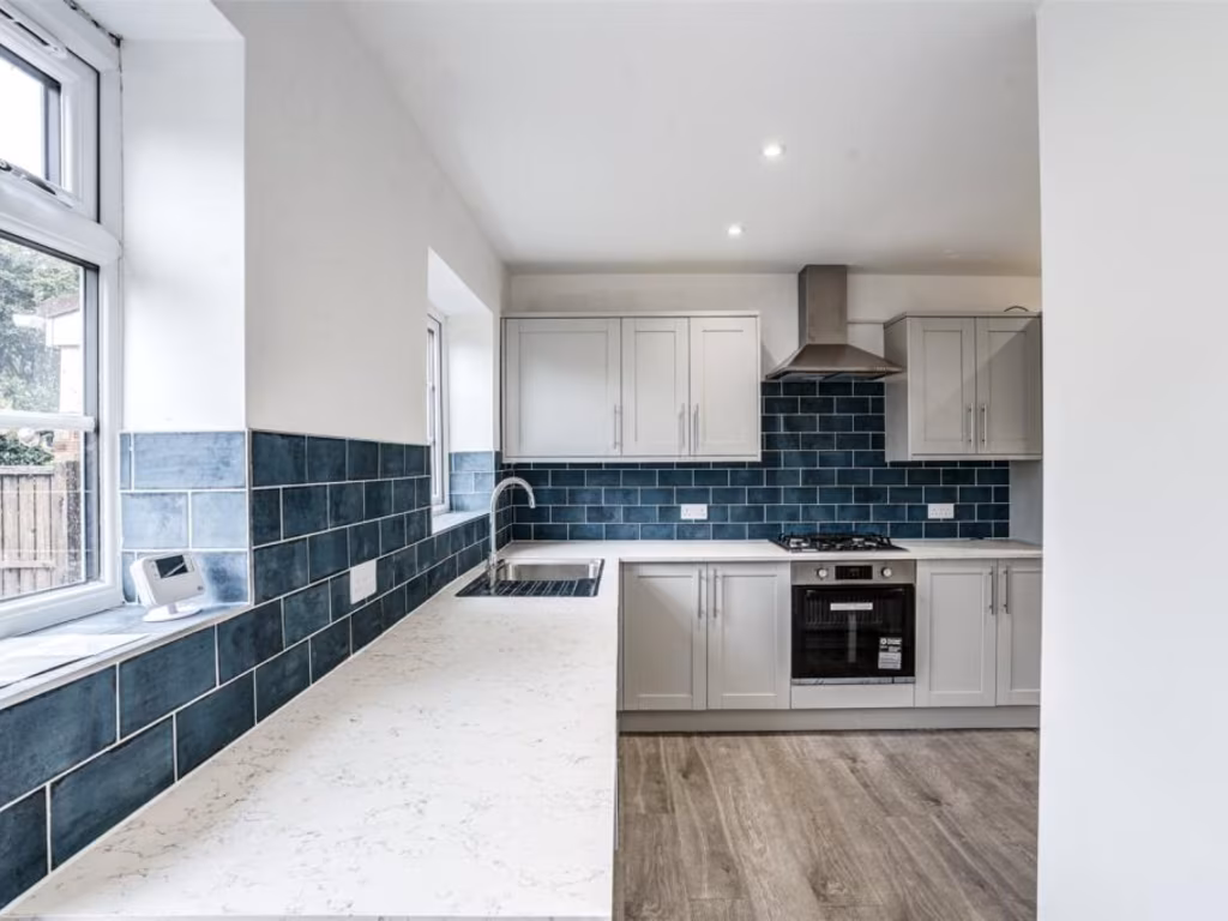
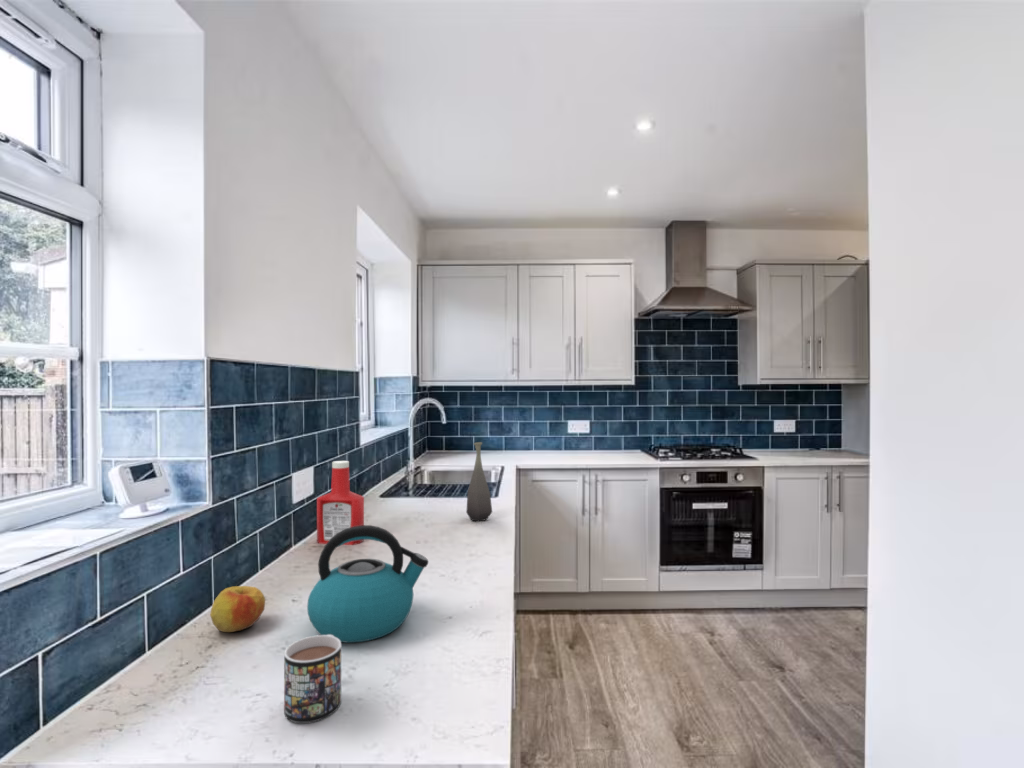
+ mug (318, 670)
+ apple (238, 607)
+ soap bottle (340, 501)
+ kettle (369, 574)
+ bottle (479, 481)
